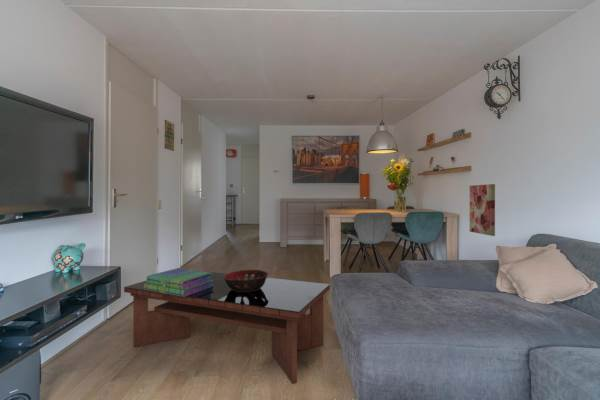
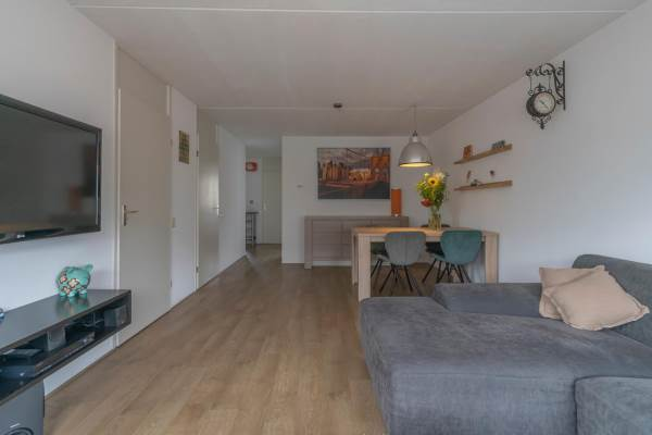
- stack of books (179, 280)
- decorative bowl (245, 281)
- wall art (481, 209)
- coffee table (228, 315)
